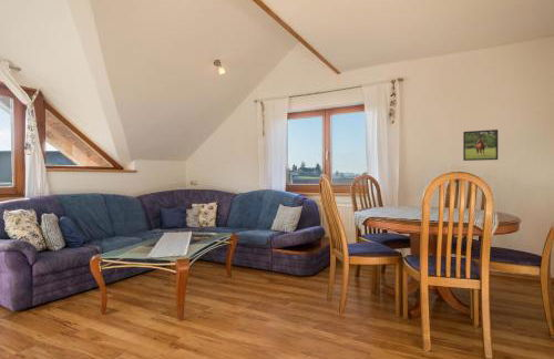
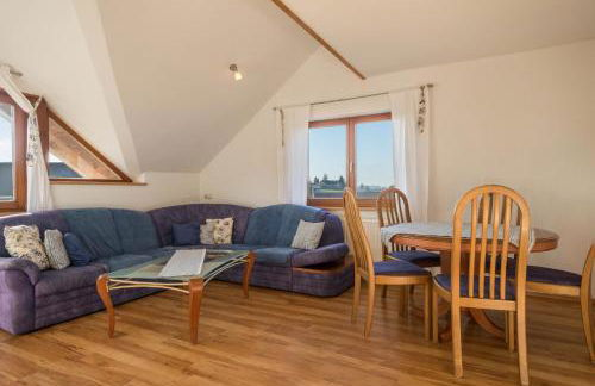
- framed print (480, 145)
